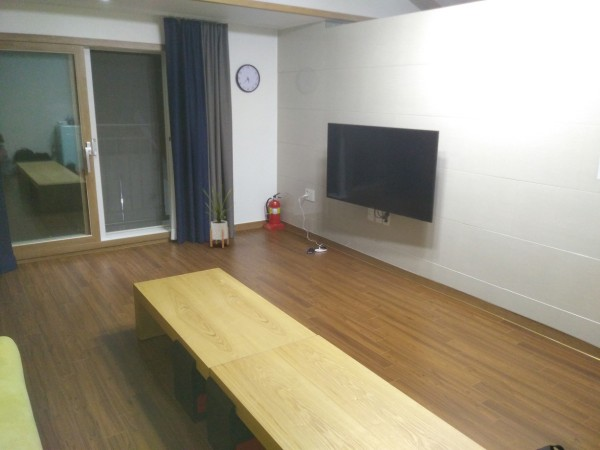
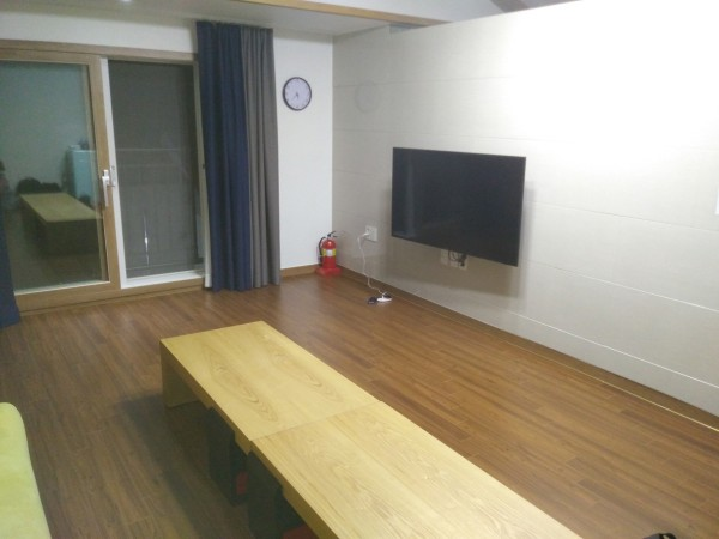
- house plant (219, 214)
